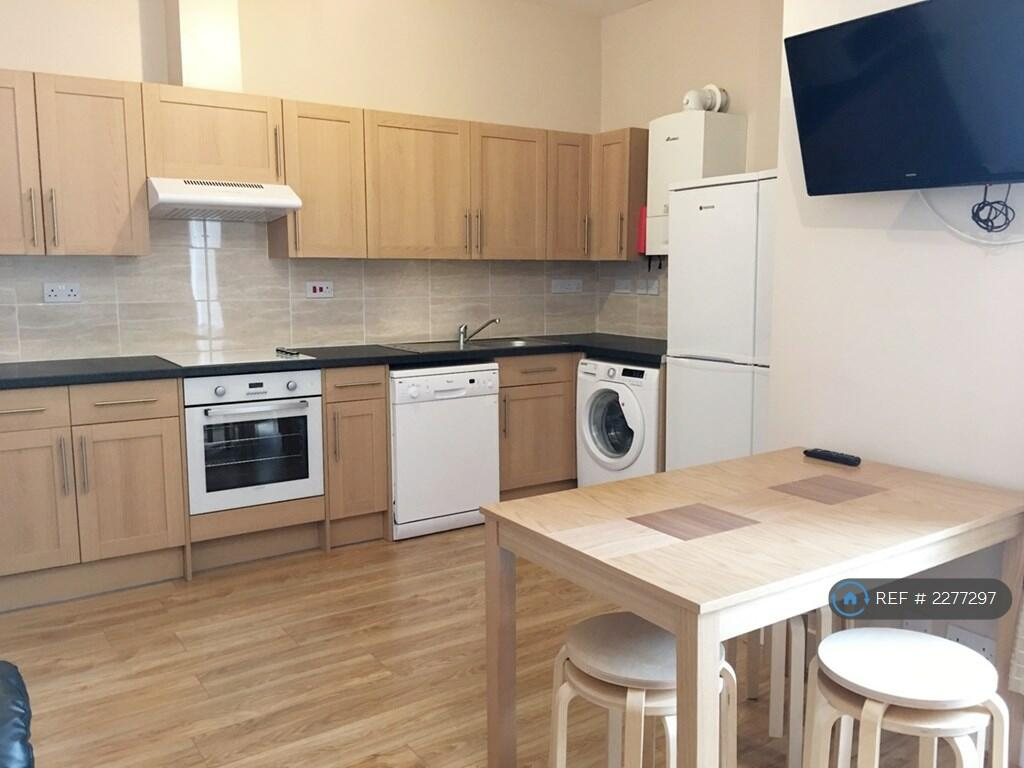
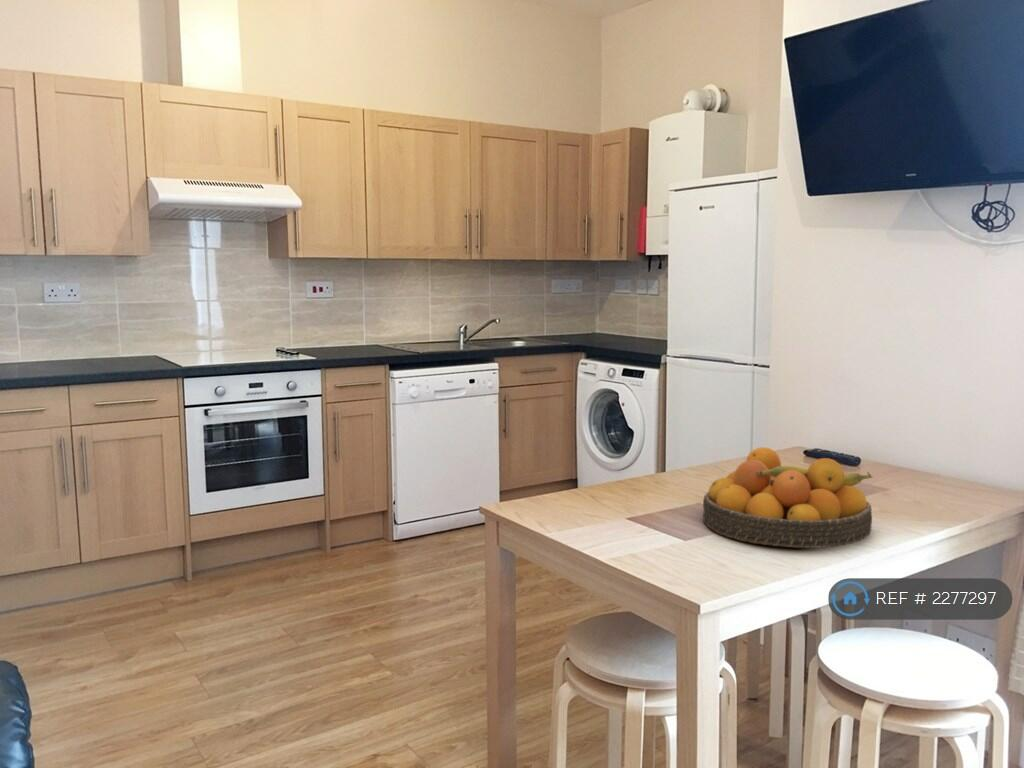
+ fruit bowl (785, 490)
